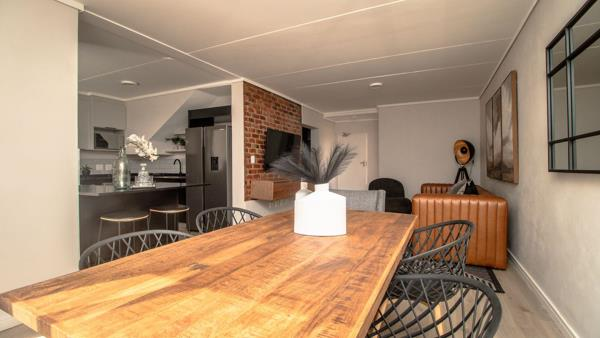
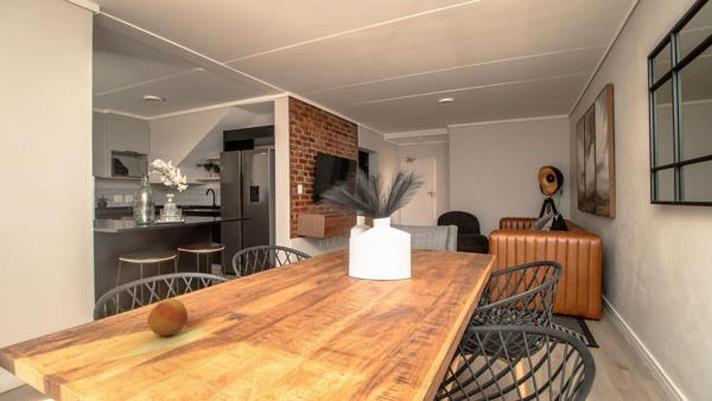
+ fruit (167, 317)
